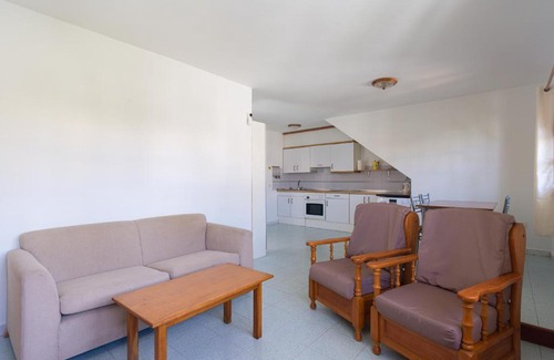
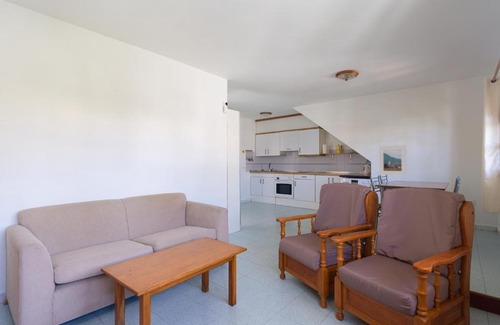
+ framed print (392, 160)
